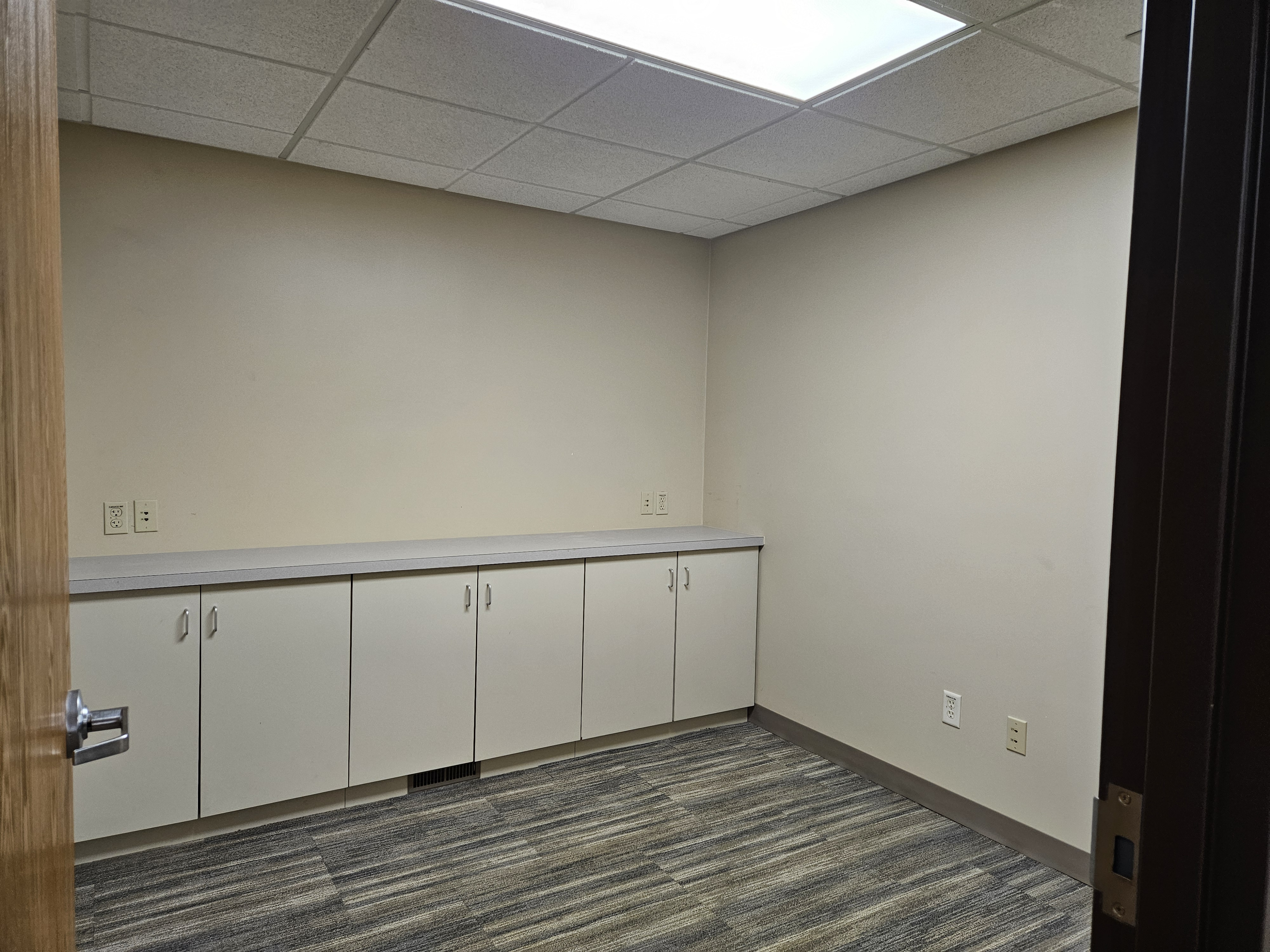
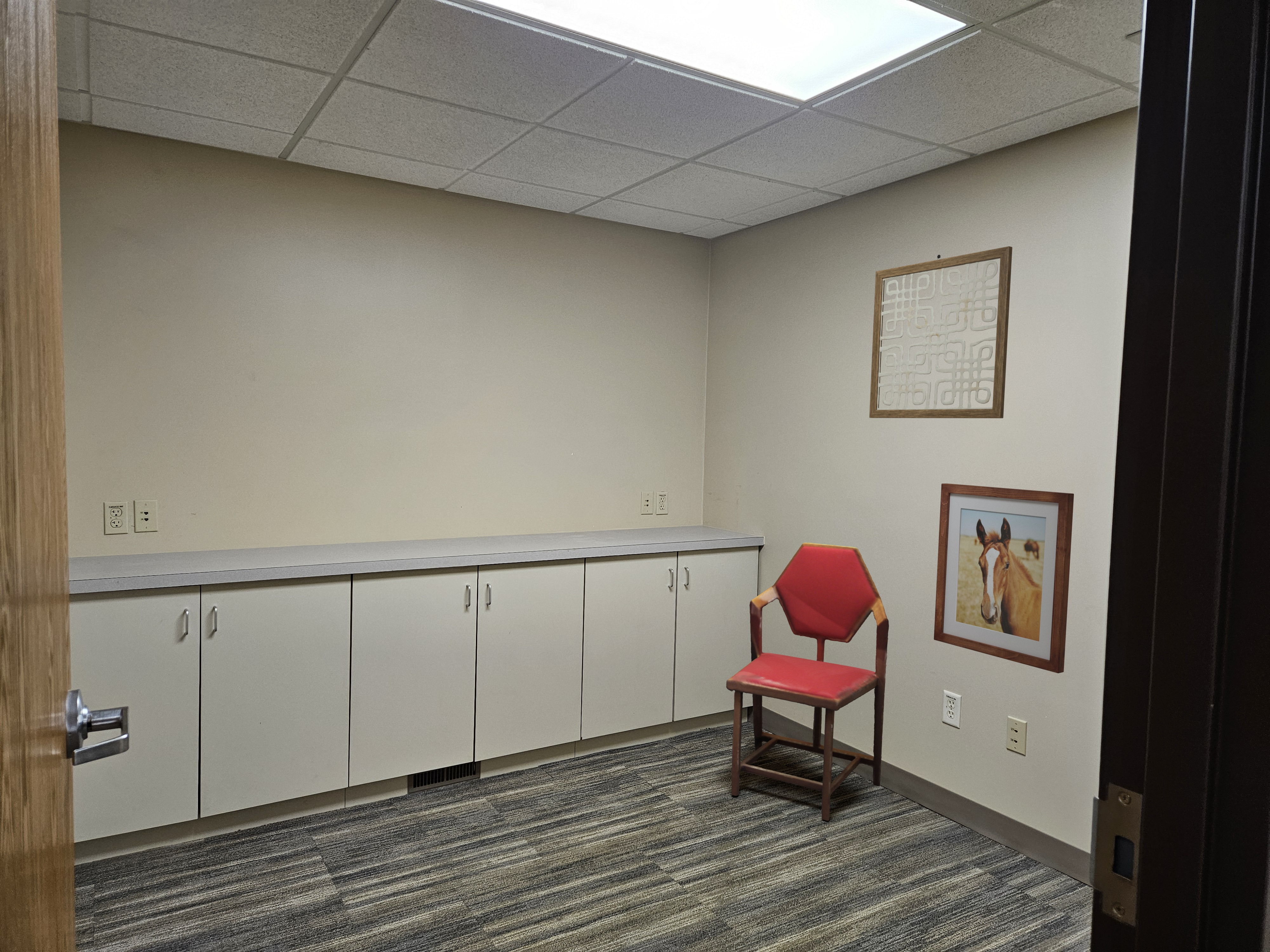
+ wall art (935, 335)
+ wall art (999, 572)
+ chair (802, 669)
